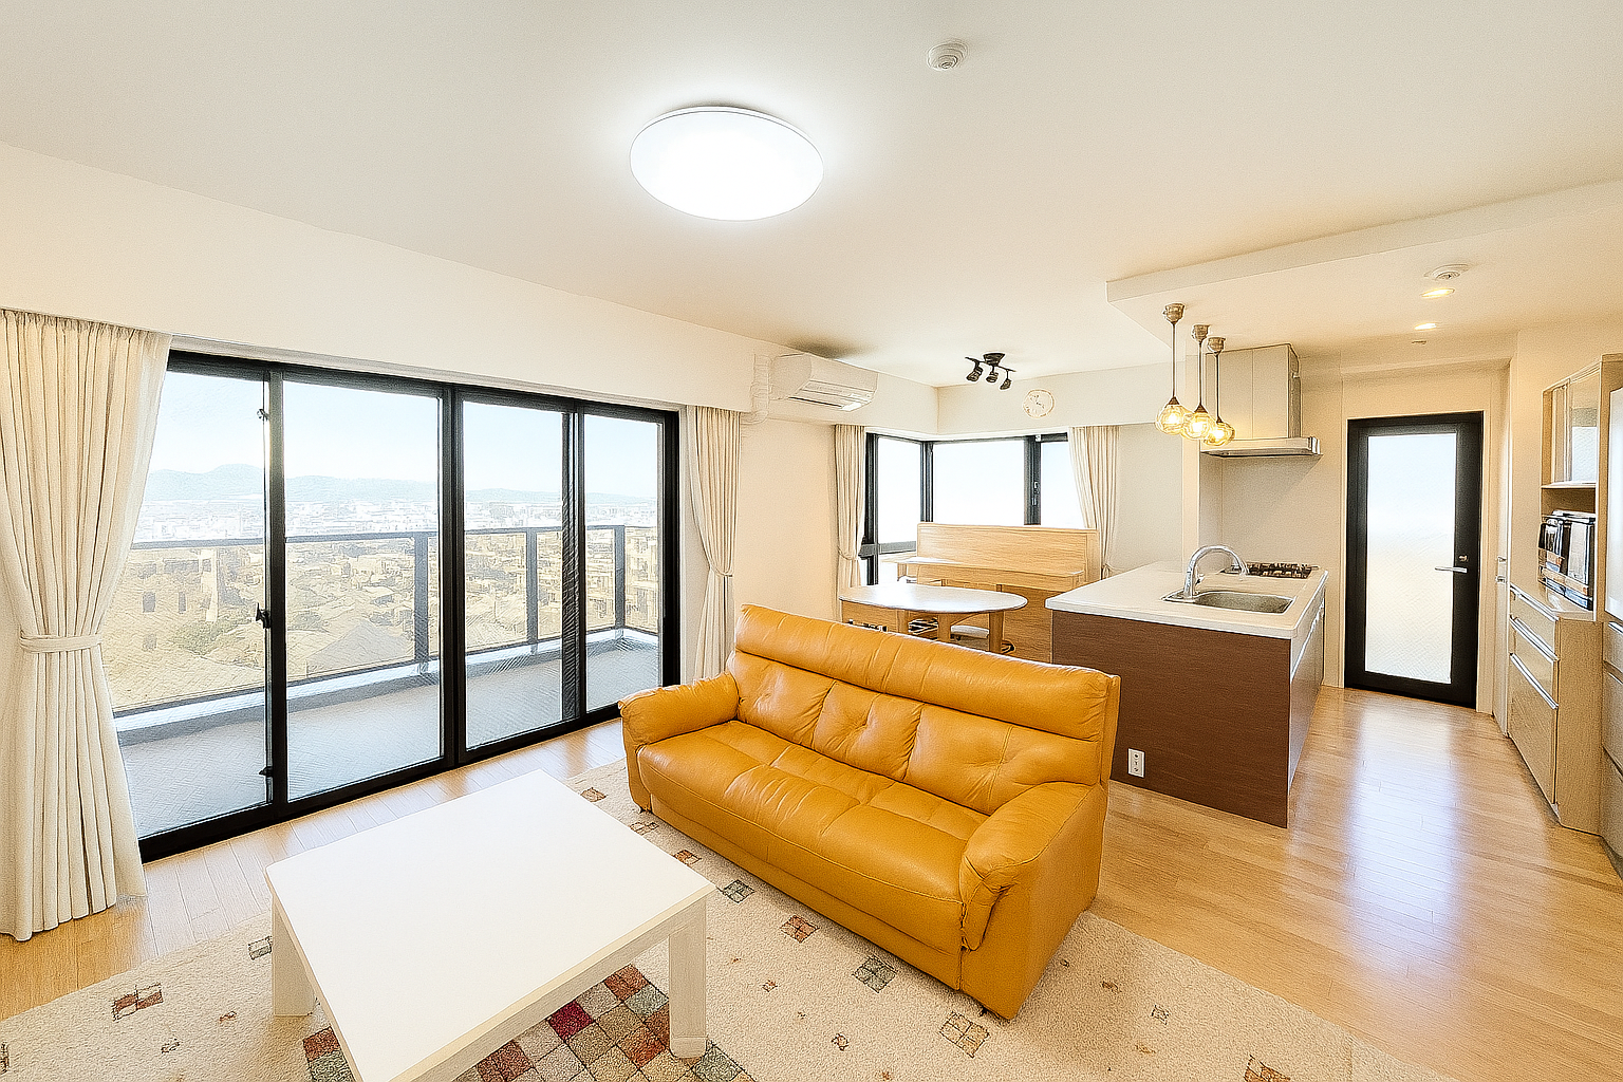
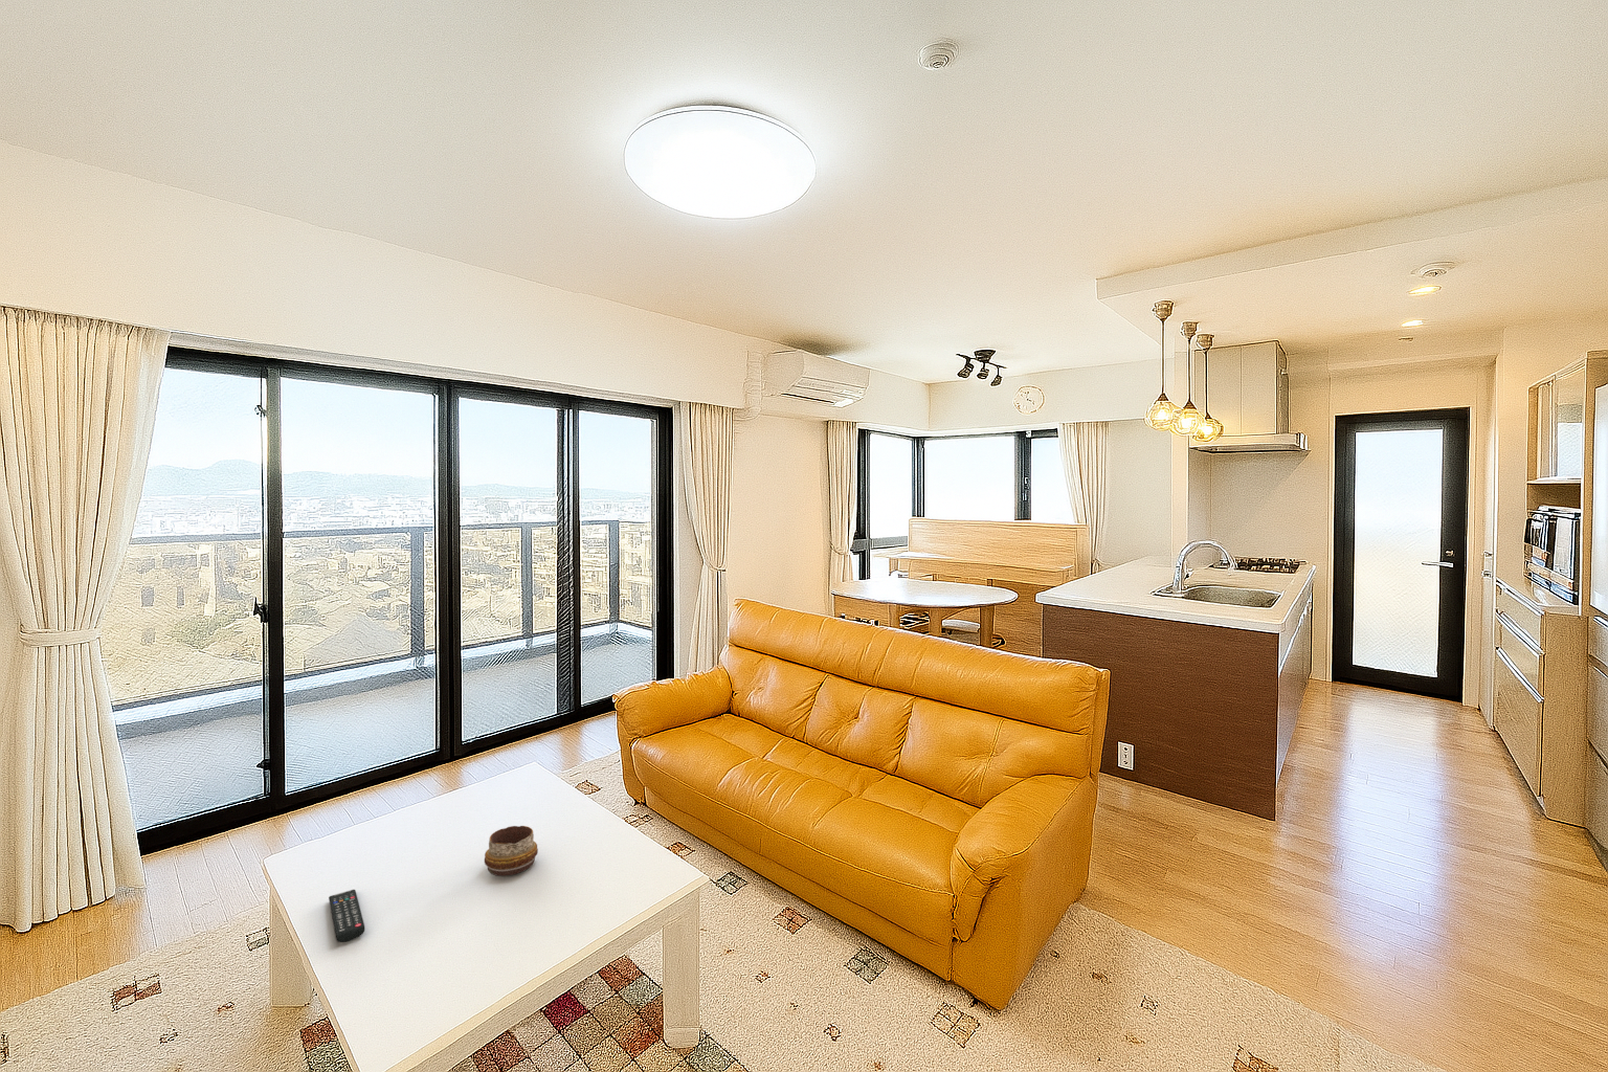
+ decorative bowl (511, 849)
+ remote control (346, 914)
